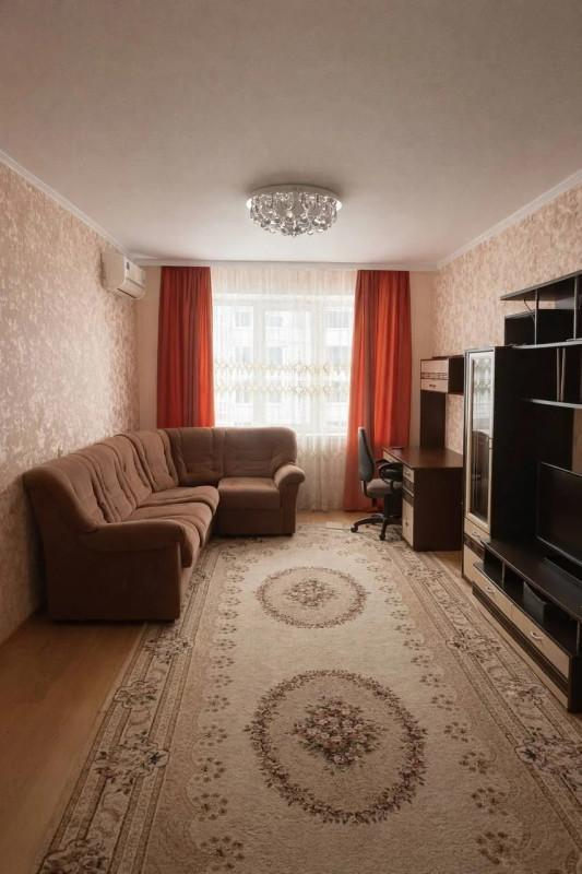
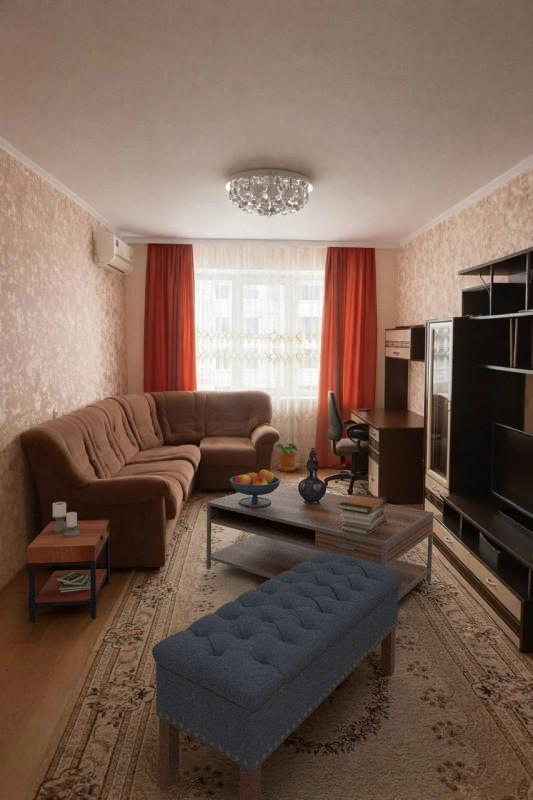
+ fruit bowl (255, 486)
+ side table (71, 553)
+ potted plant (285, 457)
+ book stack (363, 512)
+ bench (295, 659)
+ decorative vase (312, 474)
+ coffee table (315, 542)
